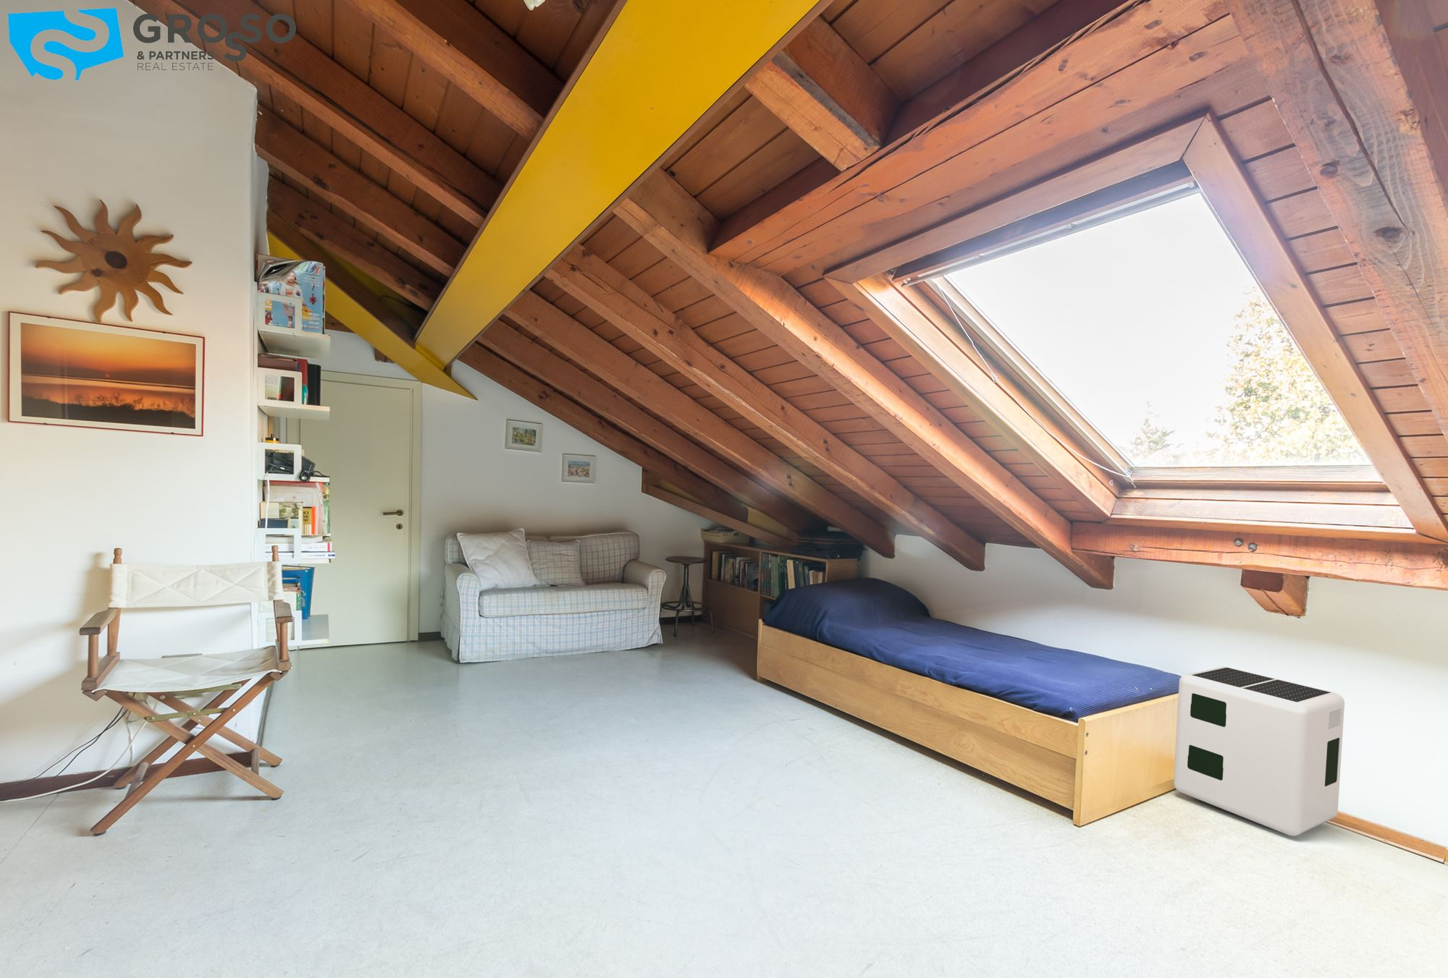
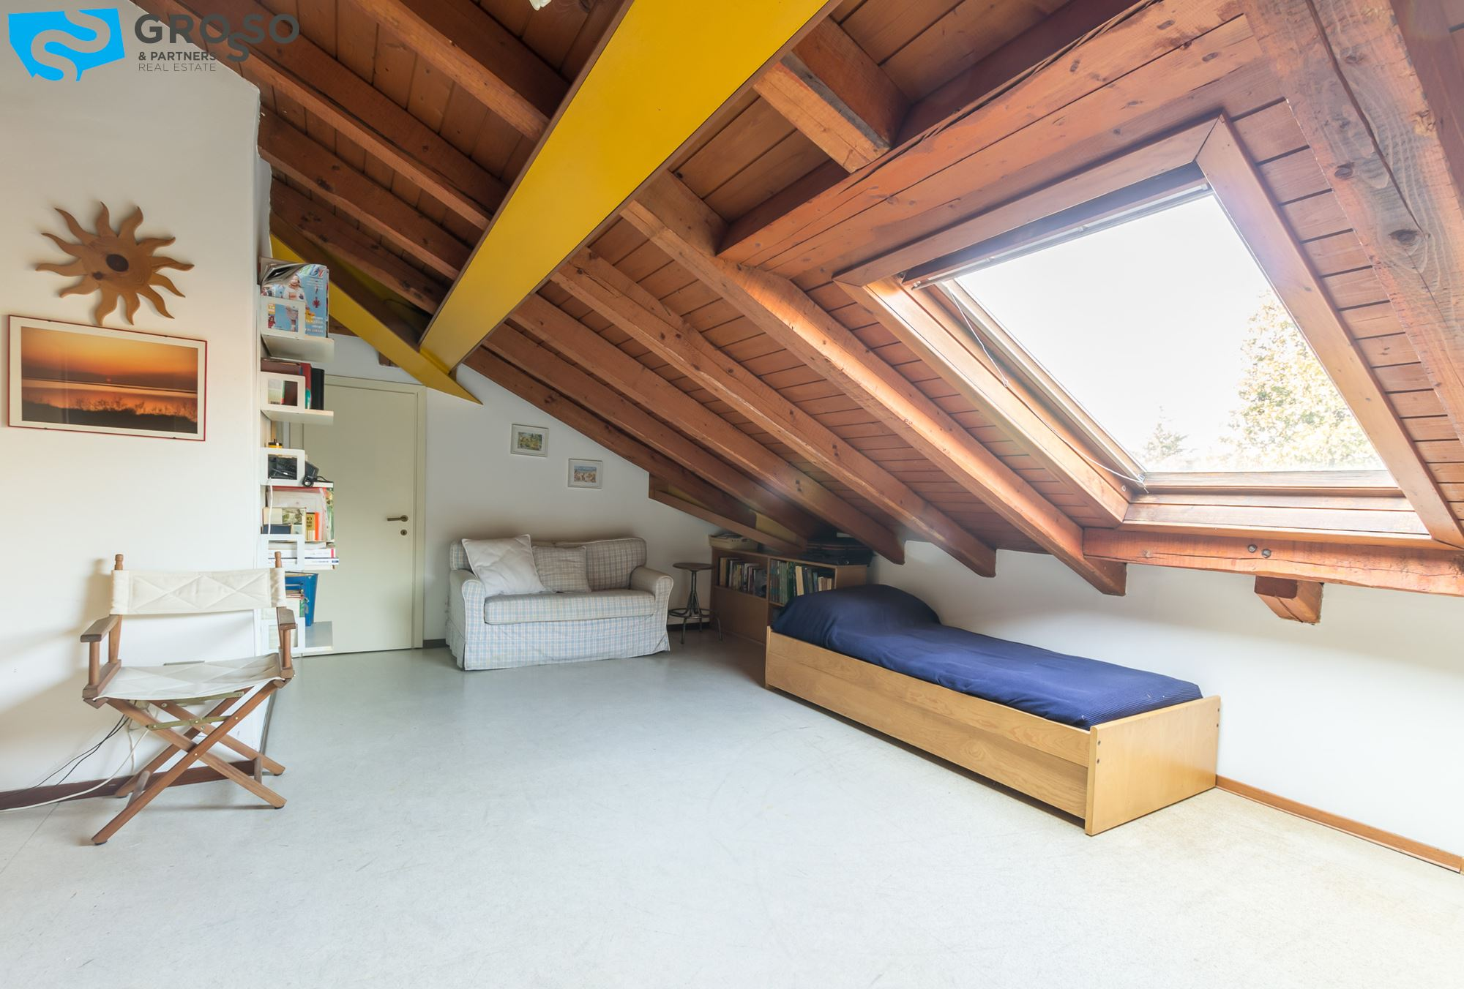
- air purifier (1256, 746)
